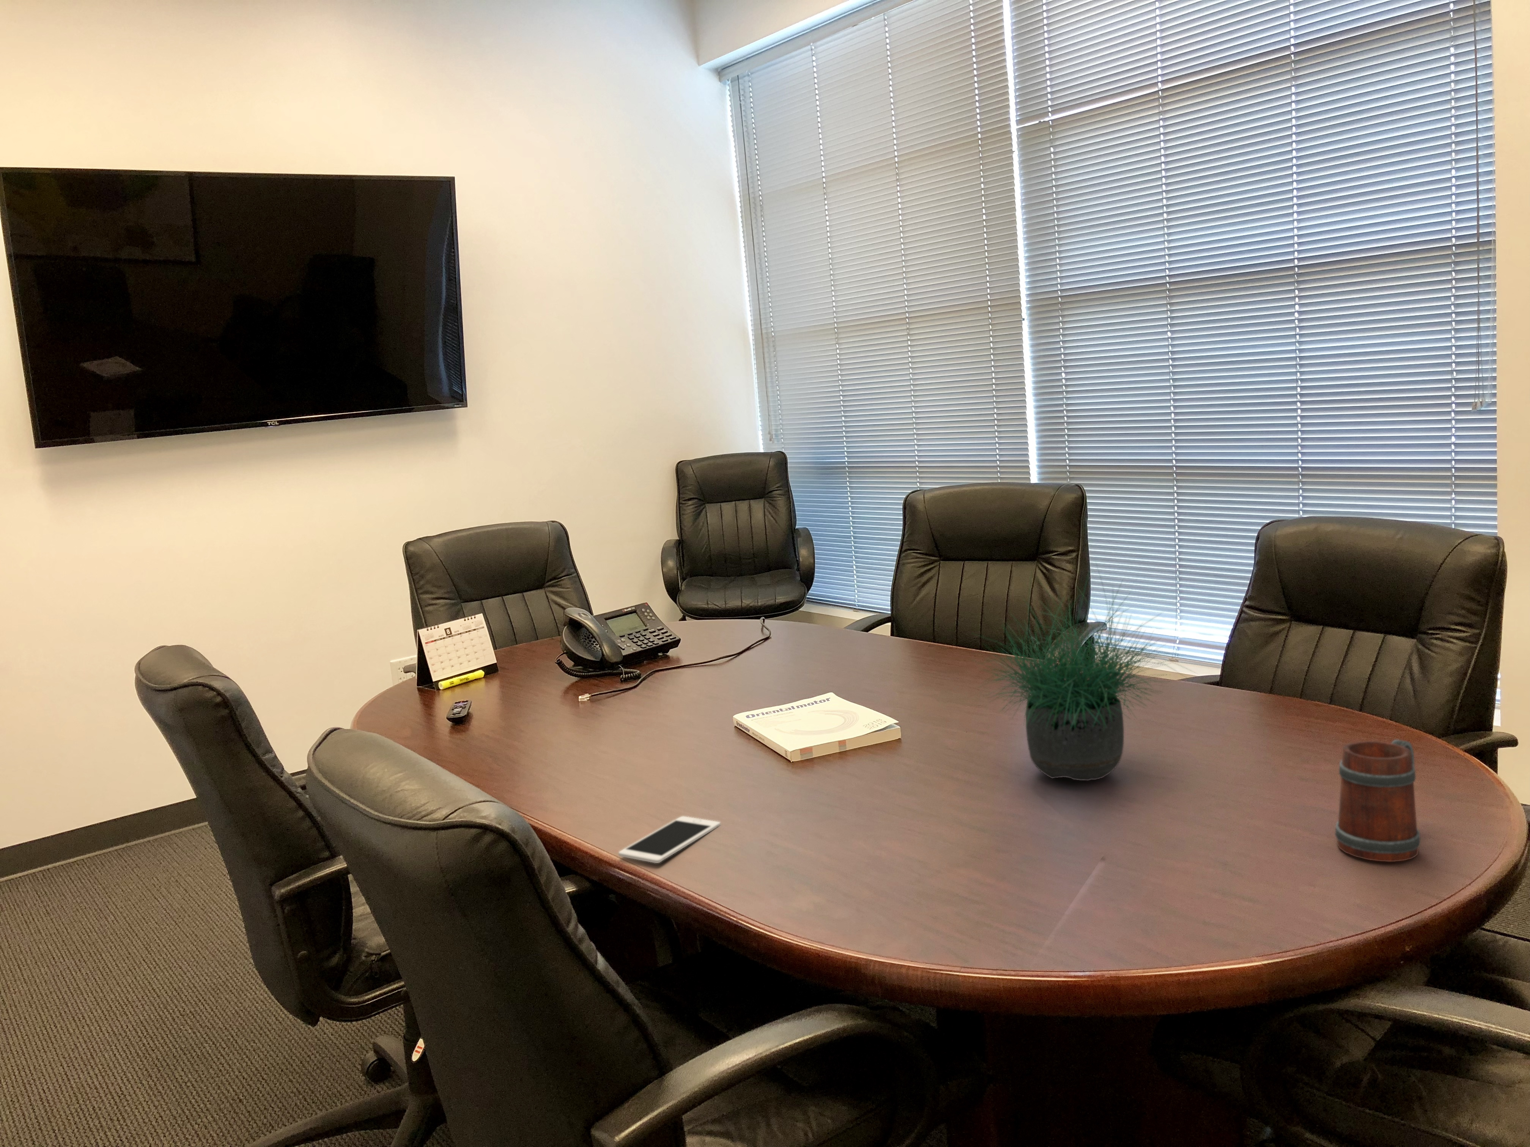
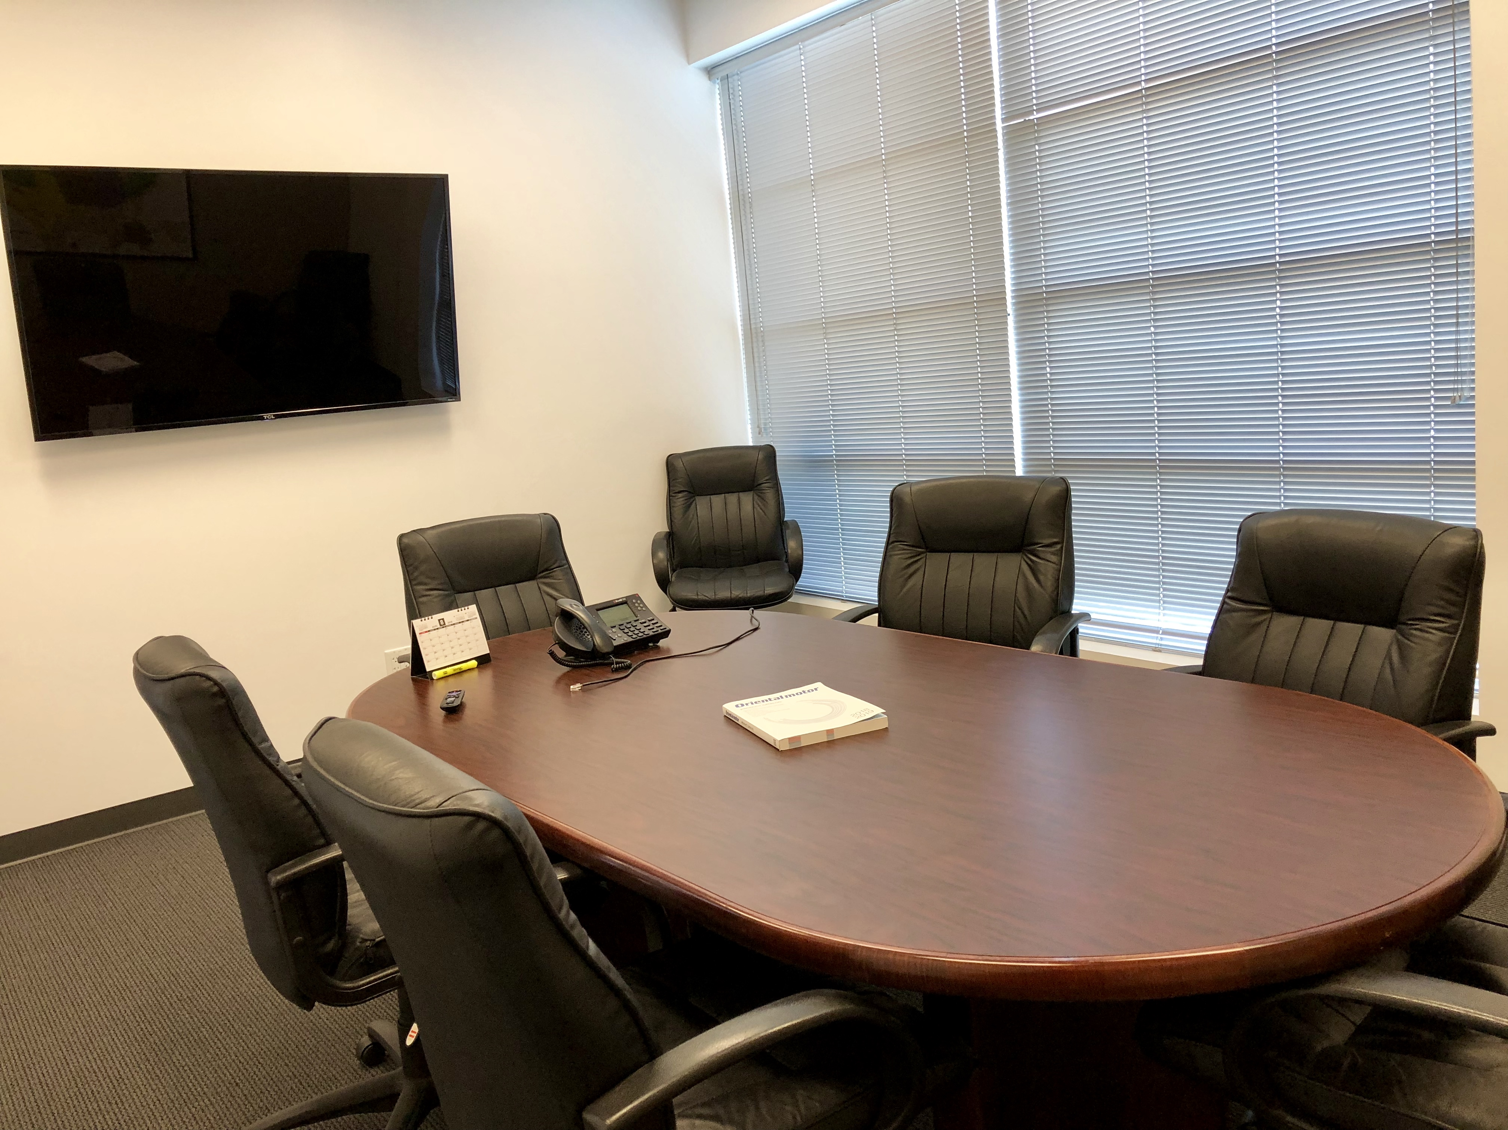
- cell phone (671, 839)
- potted plant (1072, 667)
- mug (1384, 795)
